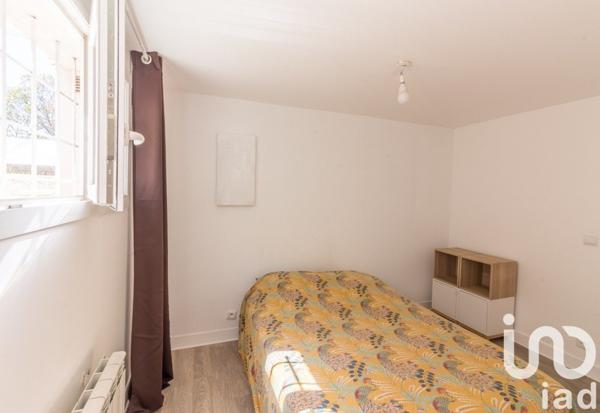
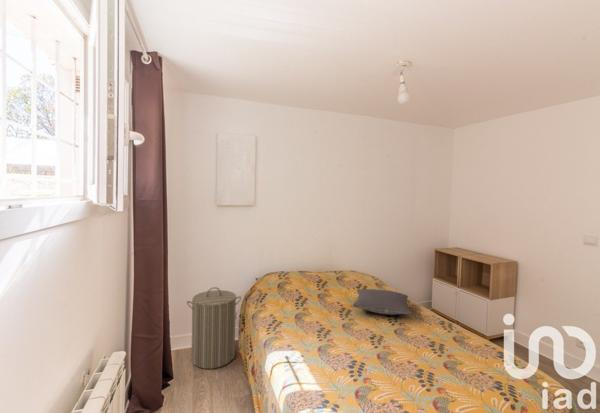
+ pillow (381, 300)
+ laundry hamper (214, 322)
